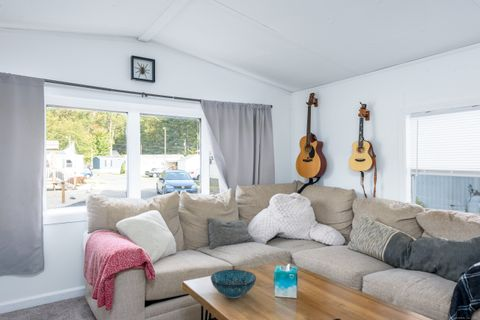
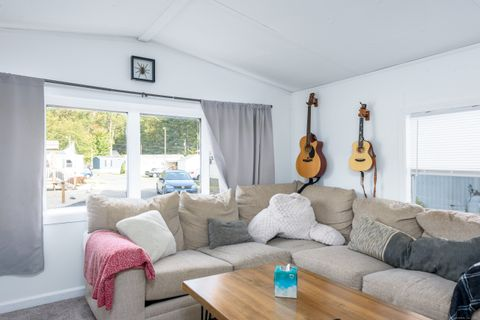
- decorative bowl (233, 285)
